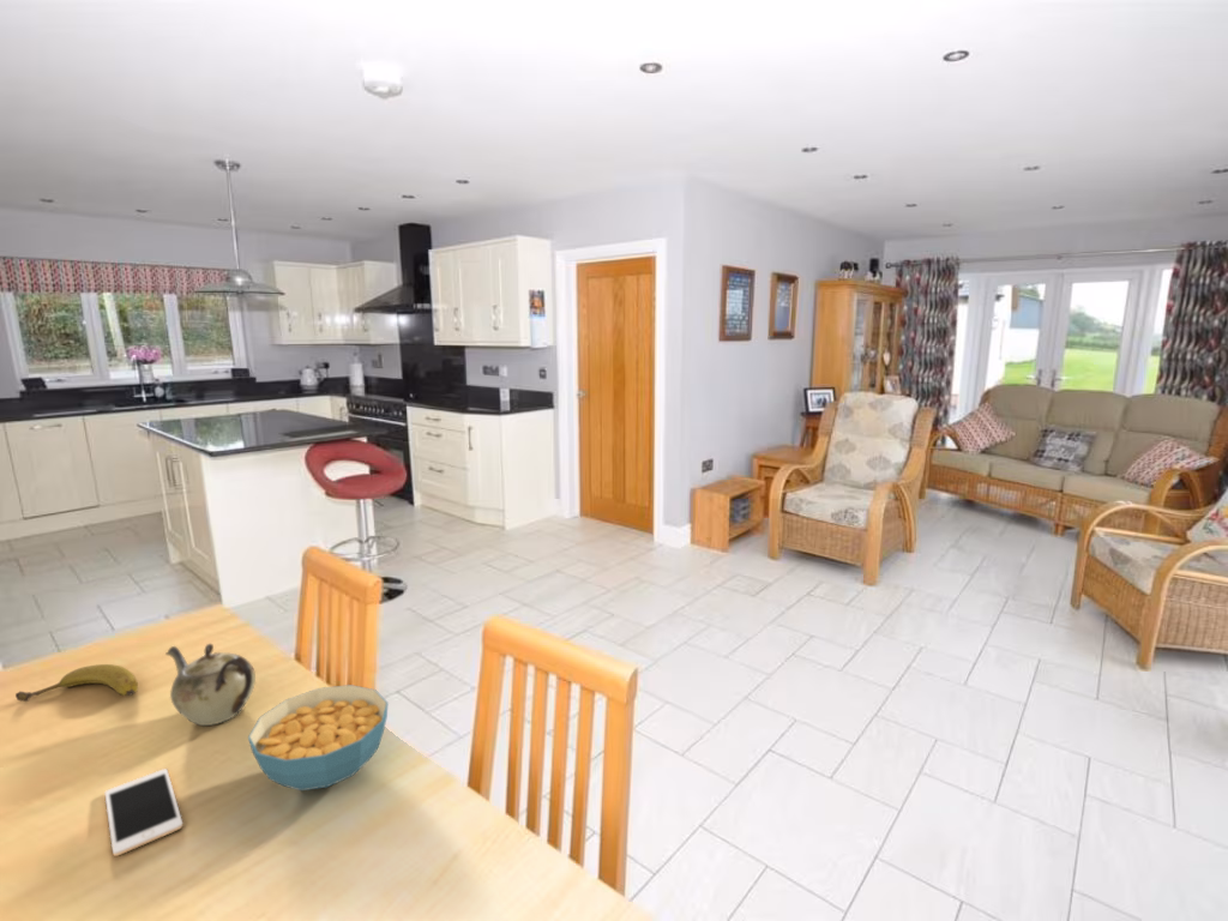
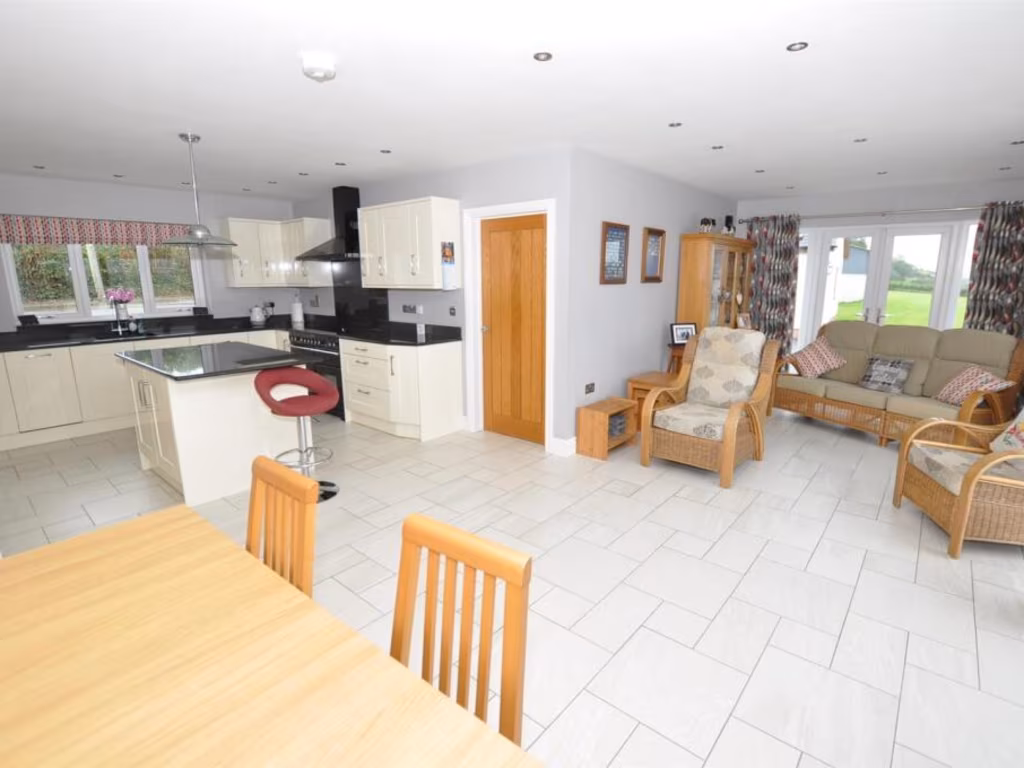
- teapot (209, 678)
- cell phone (142, 808)
- fruit (86, 682)
- cereal bowl (324, 746)
